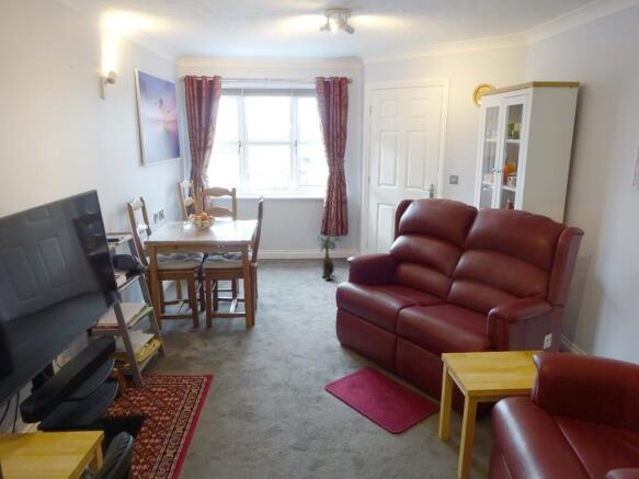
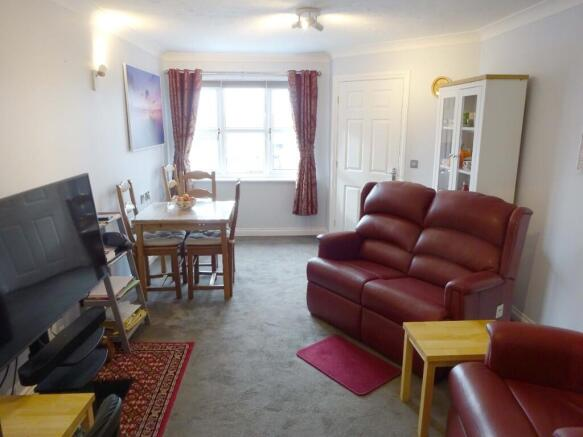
- decorative plant (326, 255)
